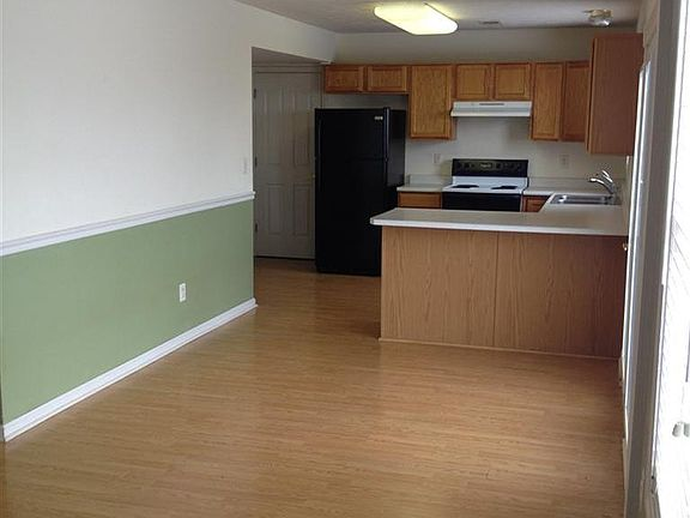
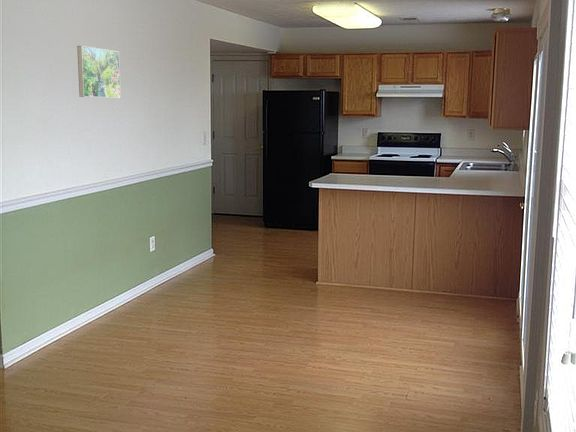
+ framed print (100, 73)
